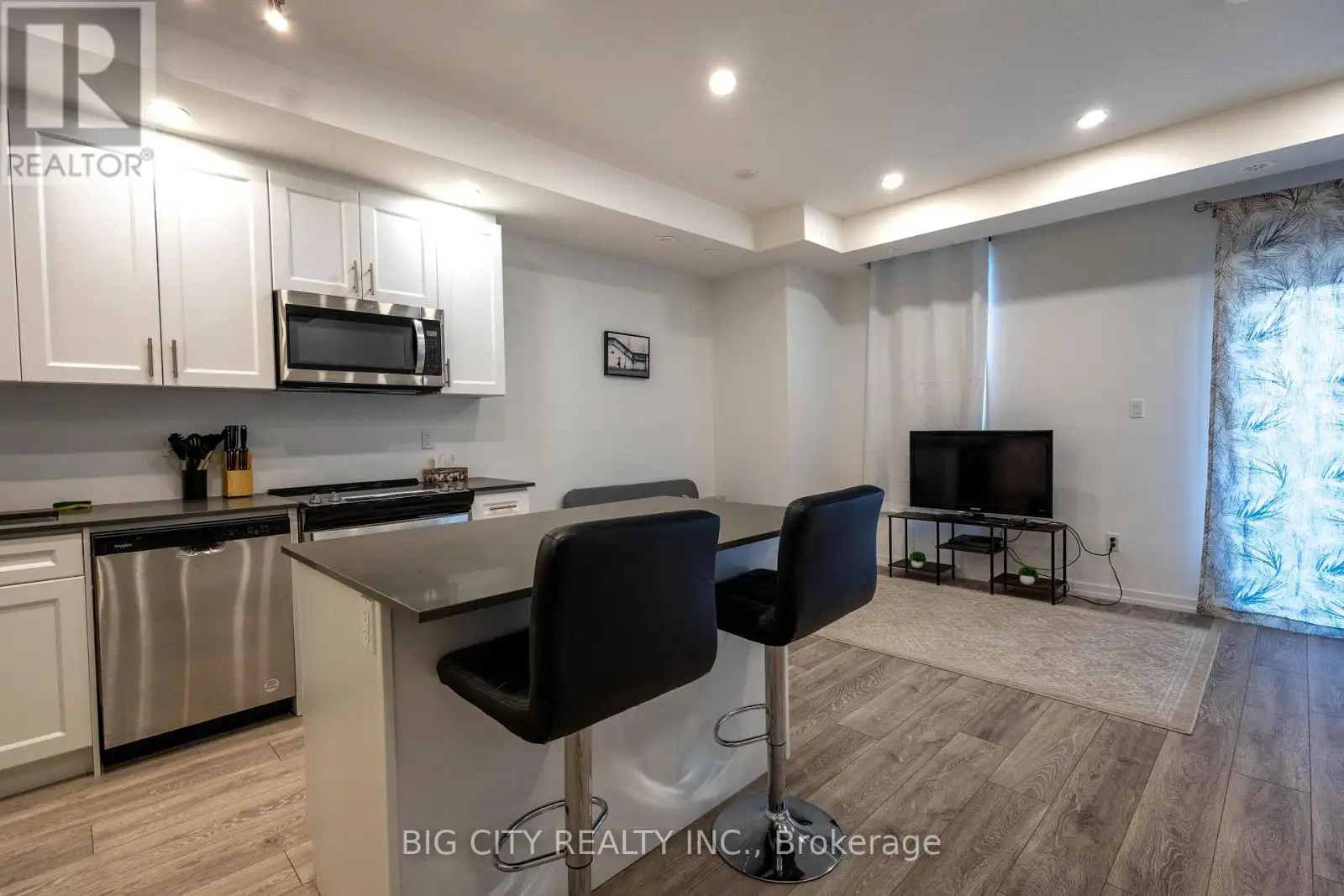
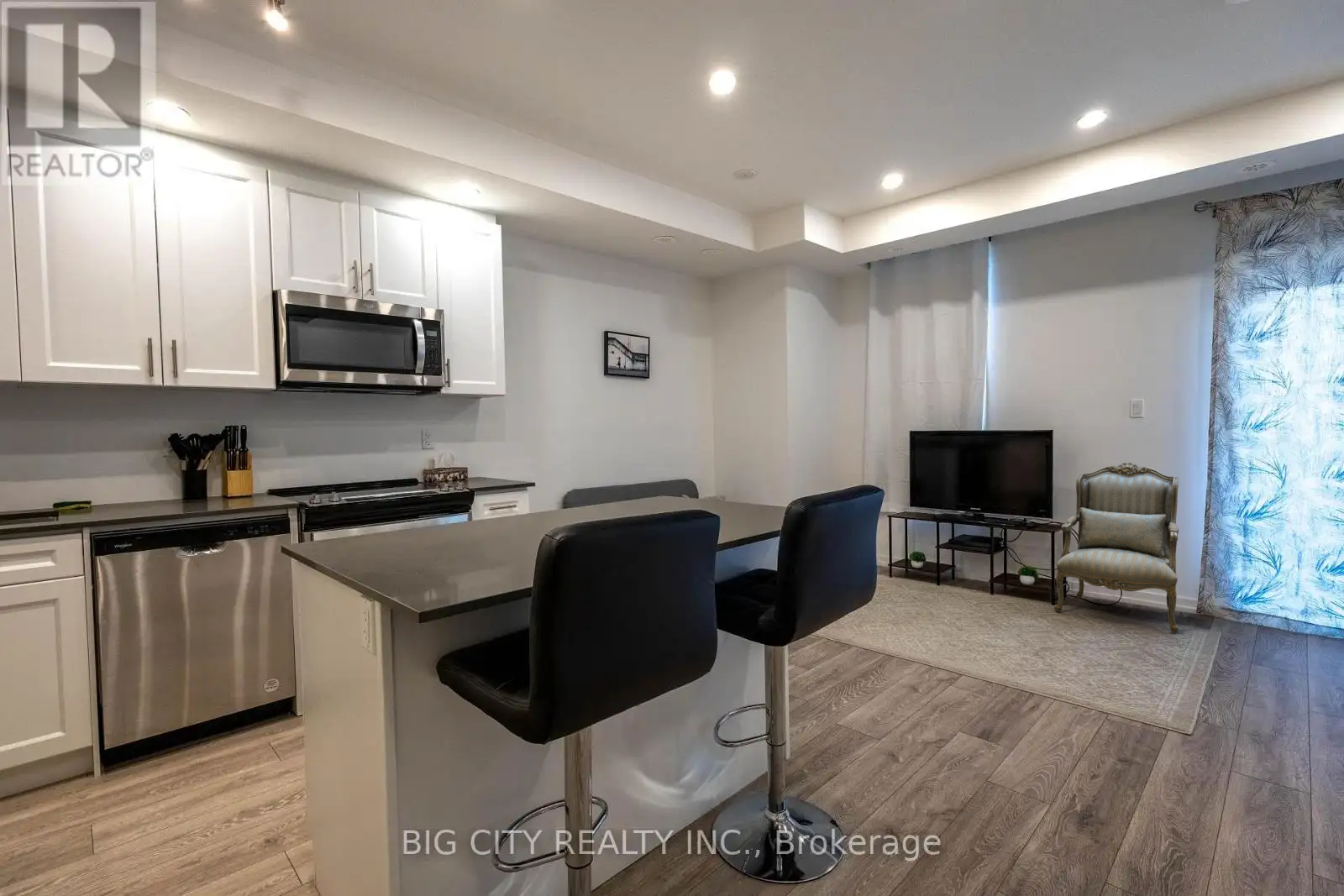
+ armchair (1120, 538)
